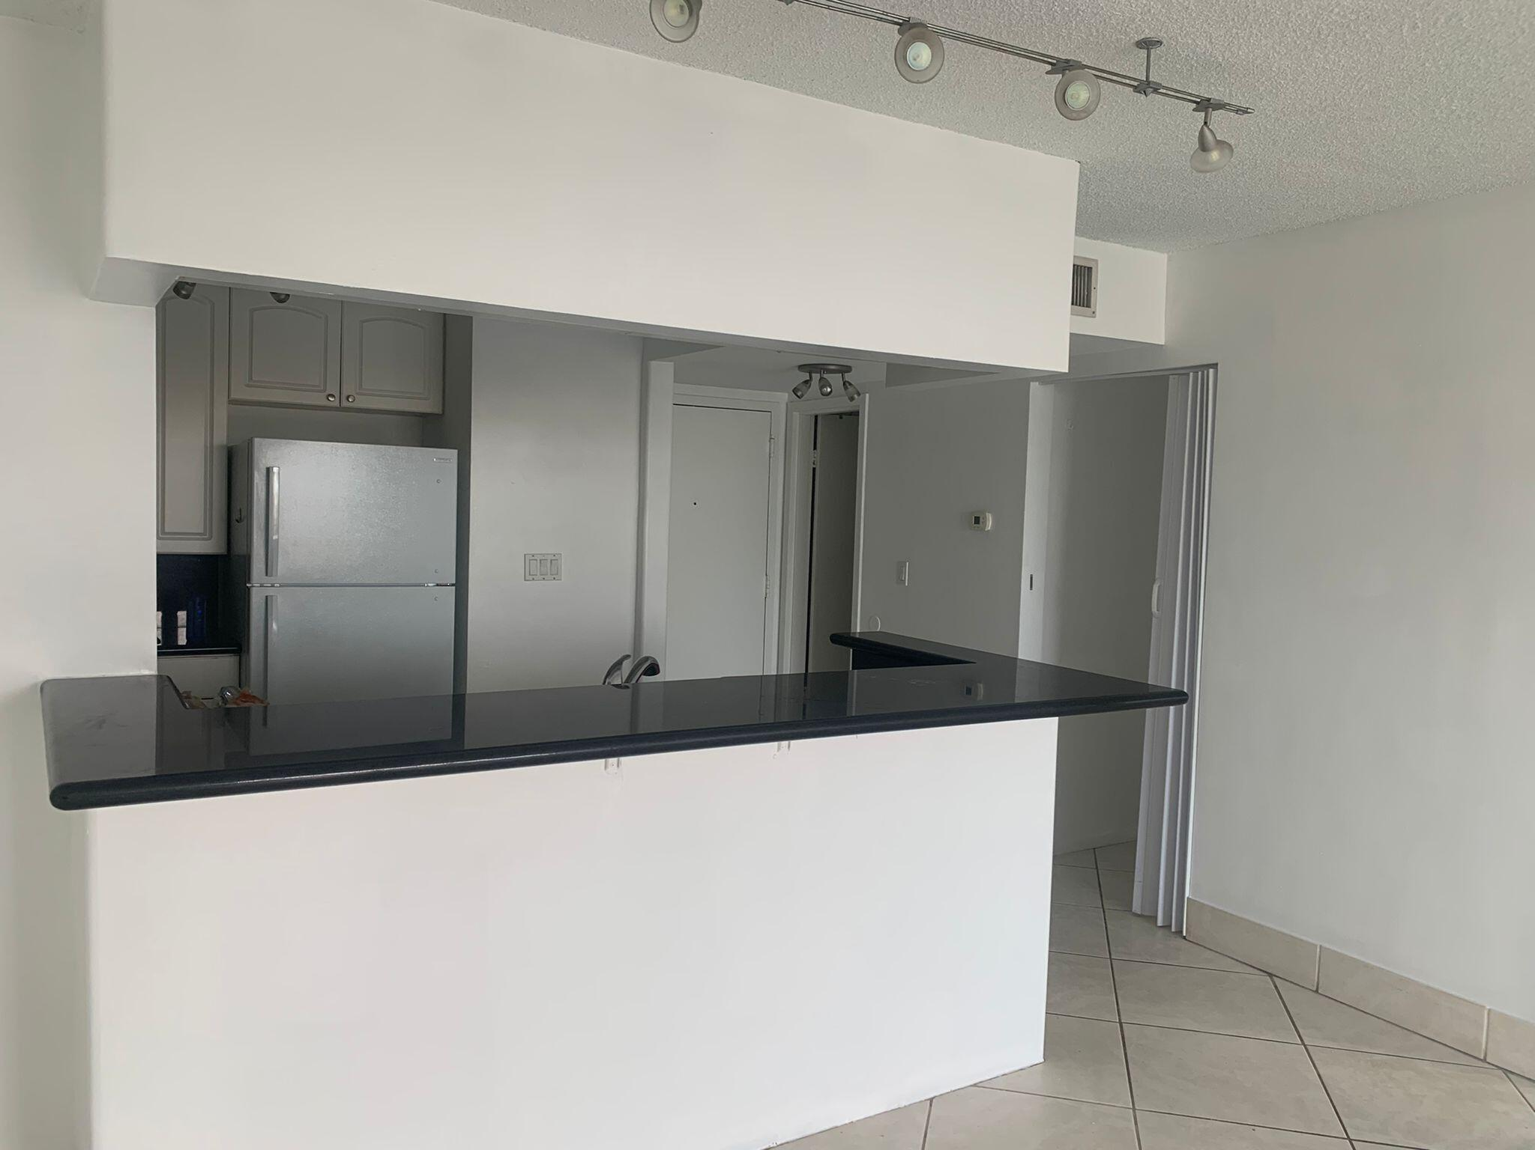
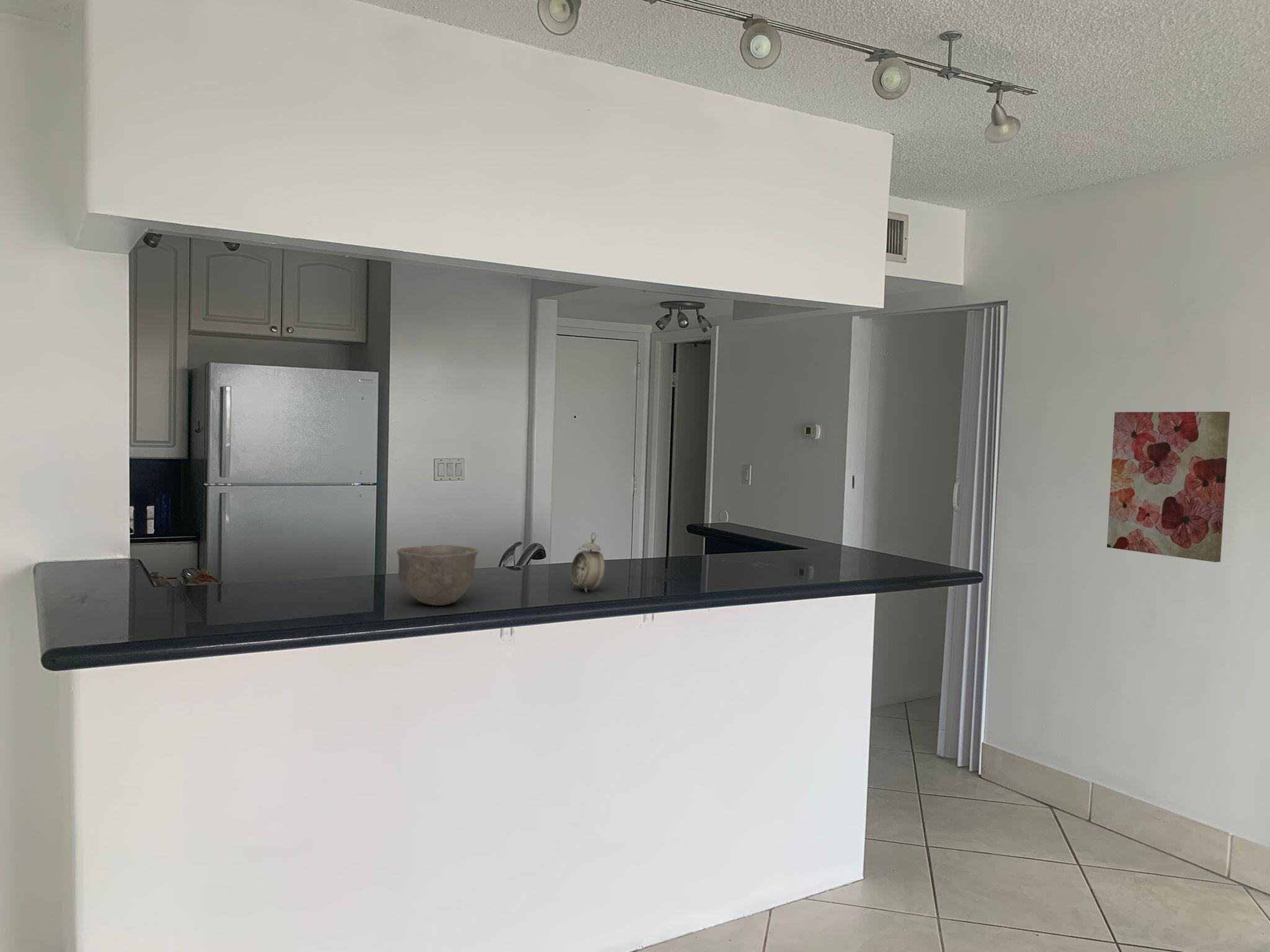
+ alarm clock (588, 561)
+ wall art (1165, 483)
+ bowl (437, 576)
